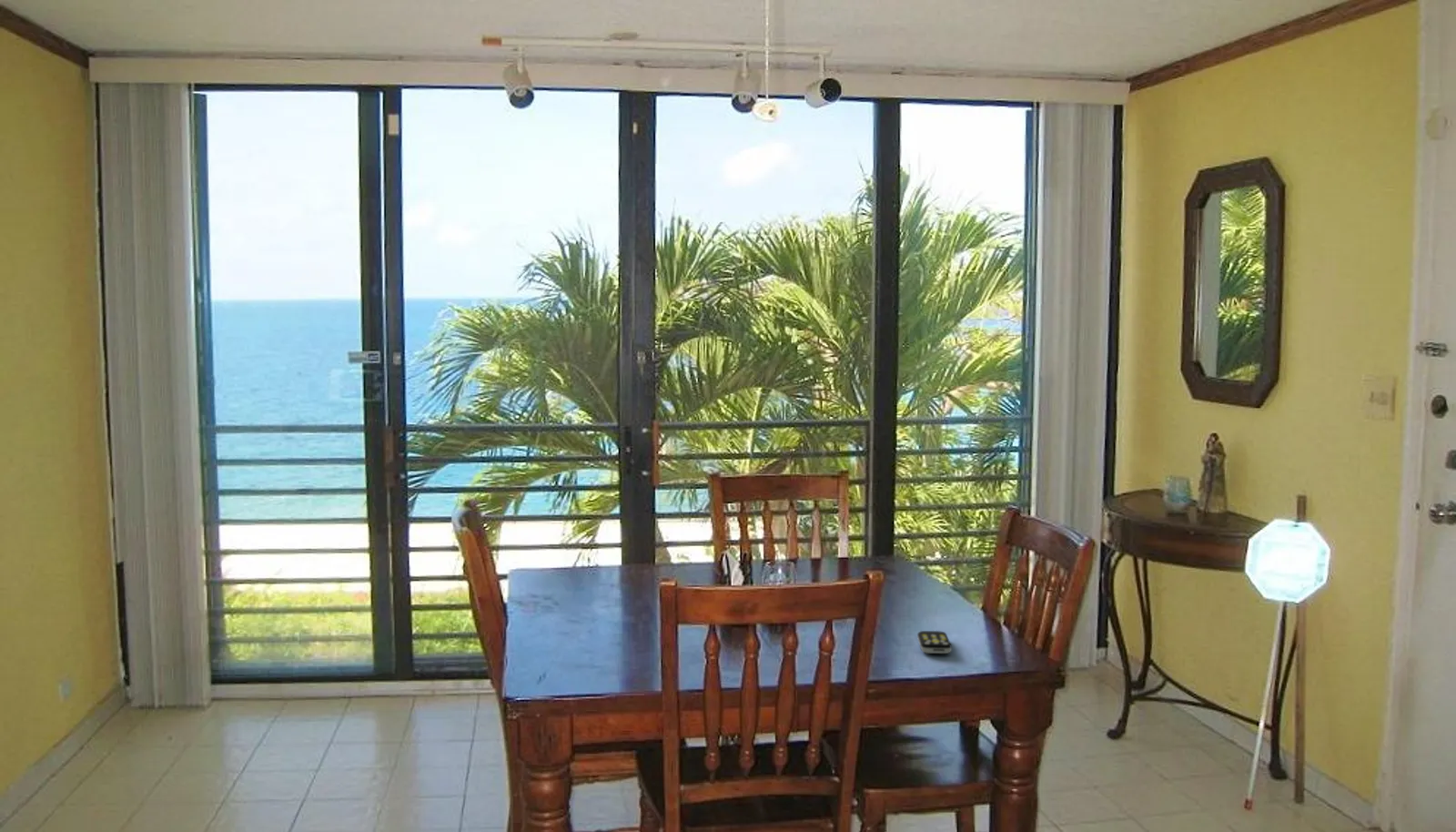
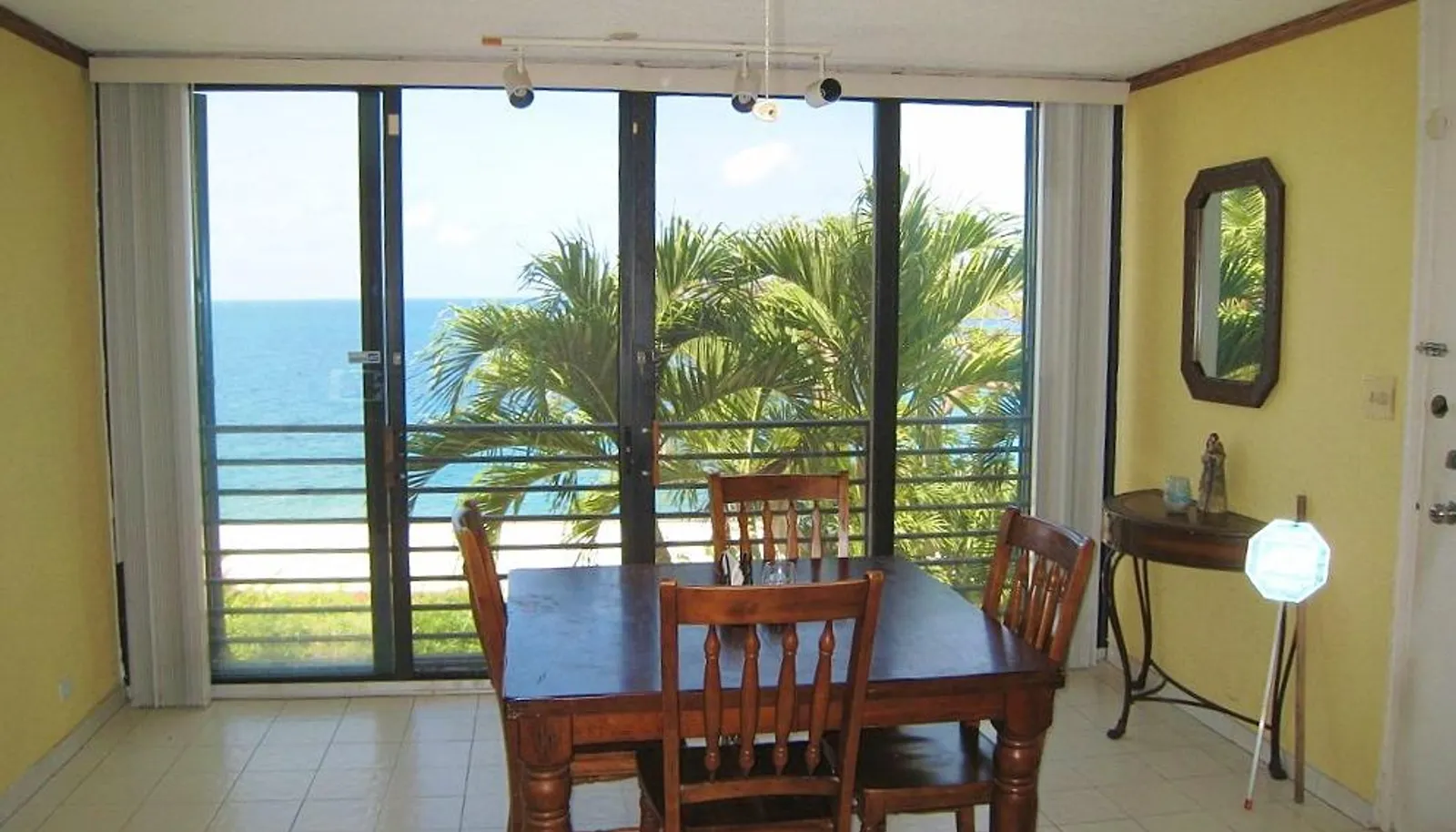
- remote control (934, 641)
